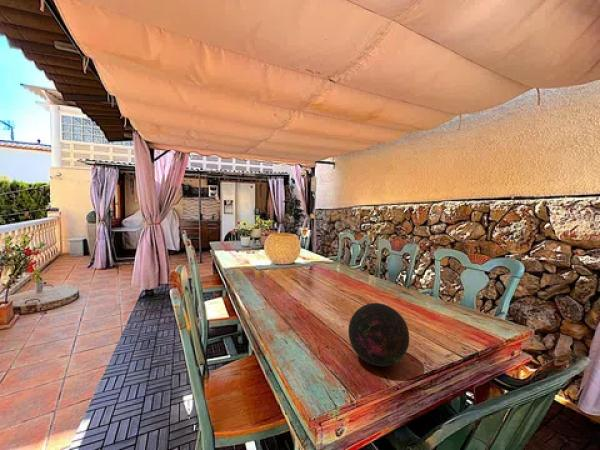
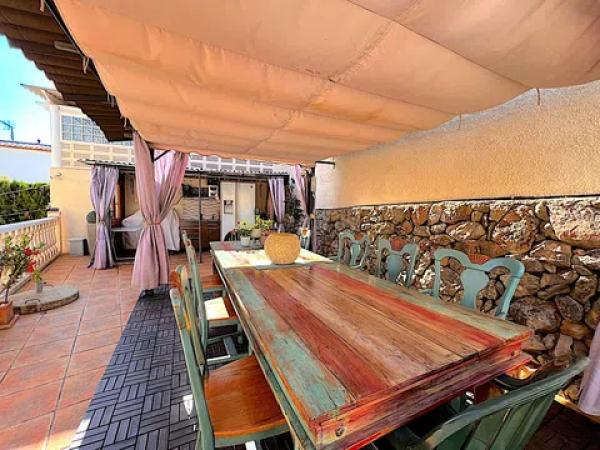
- decorative orb (377, 333)
